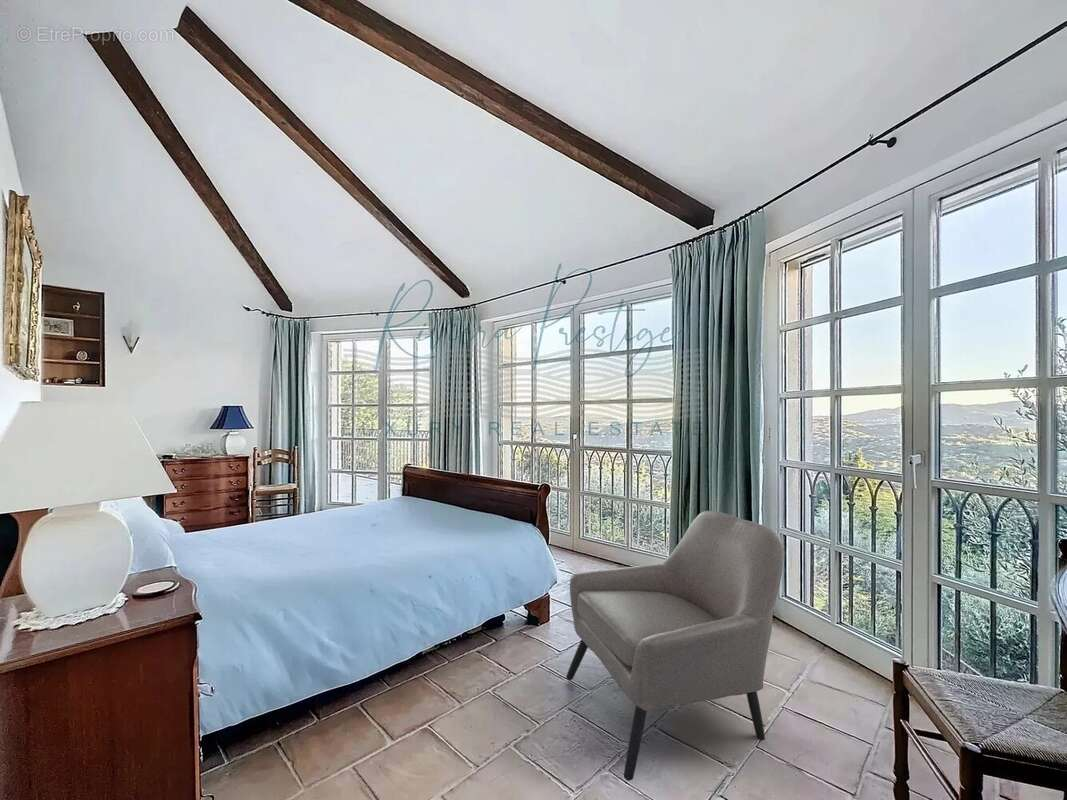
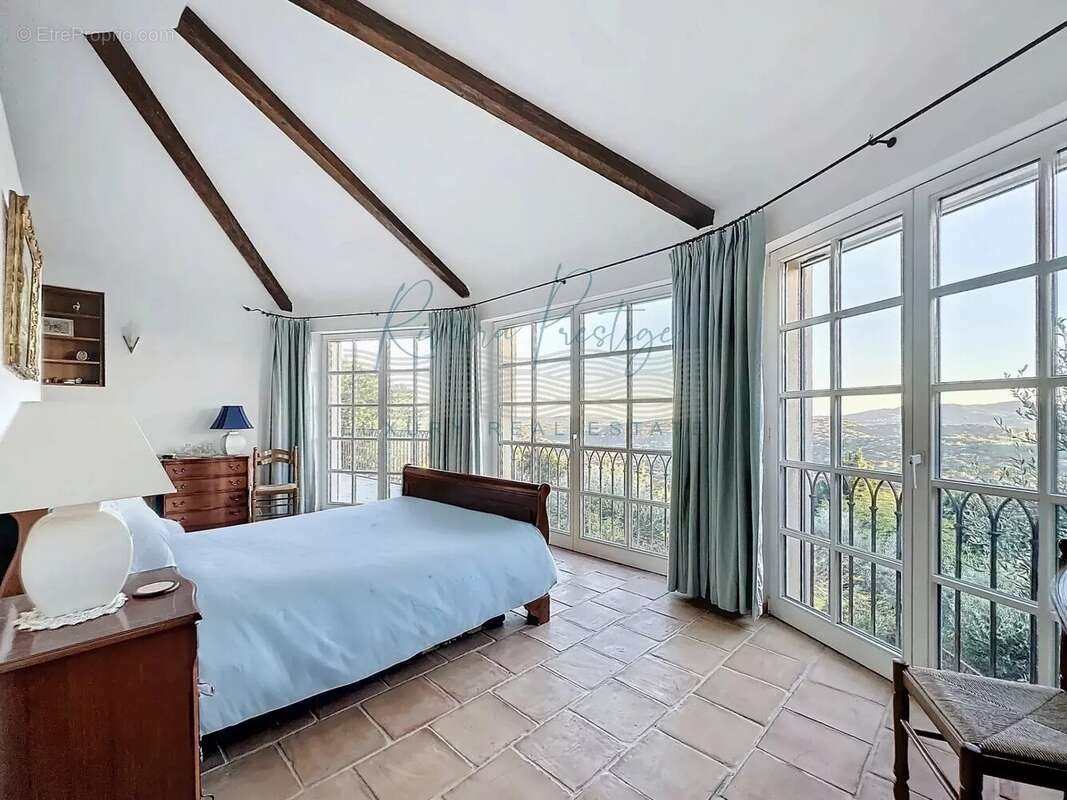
- armchair (672, 619)
